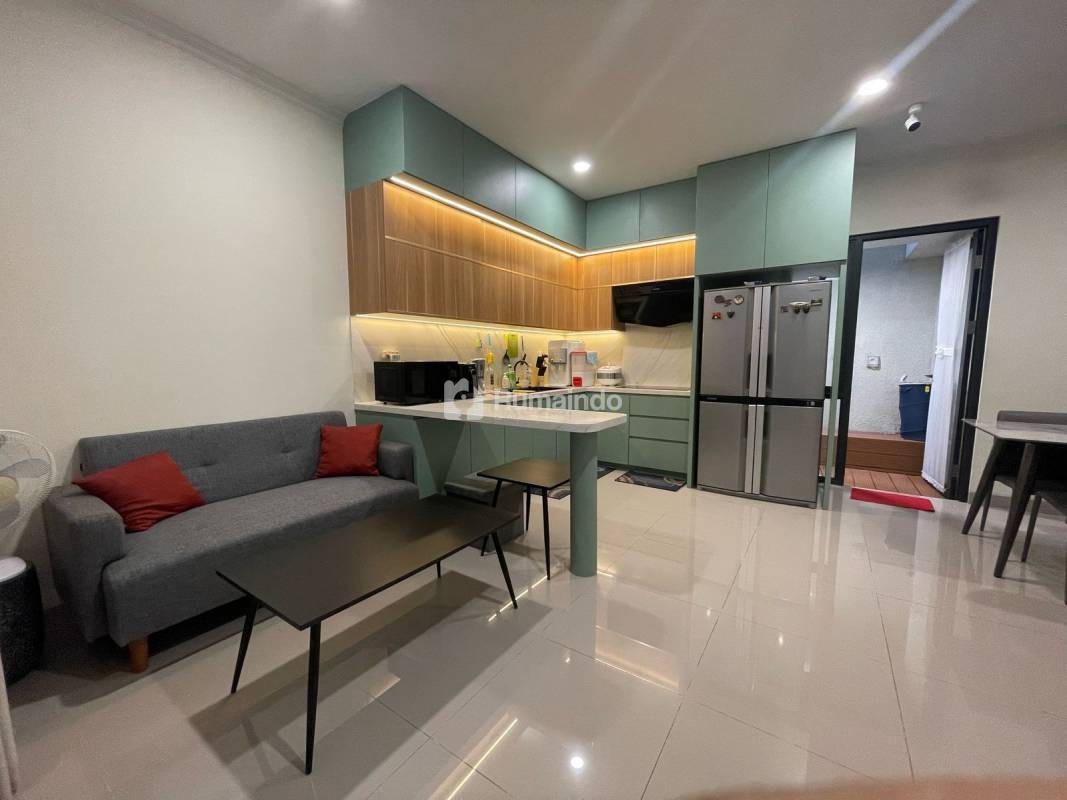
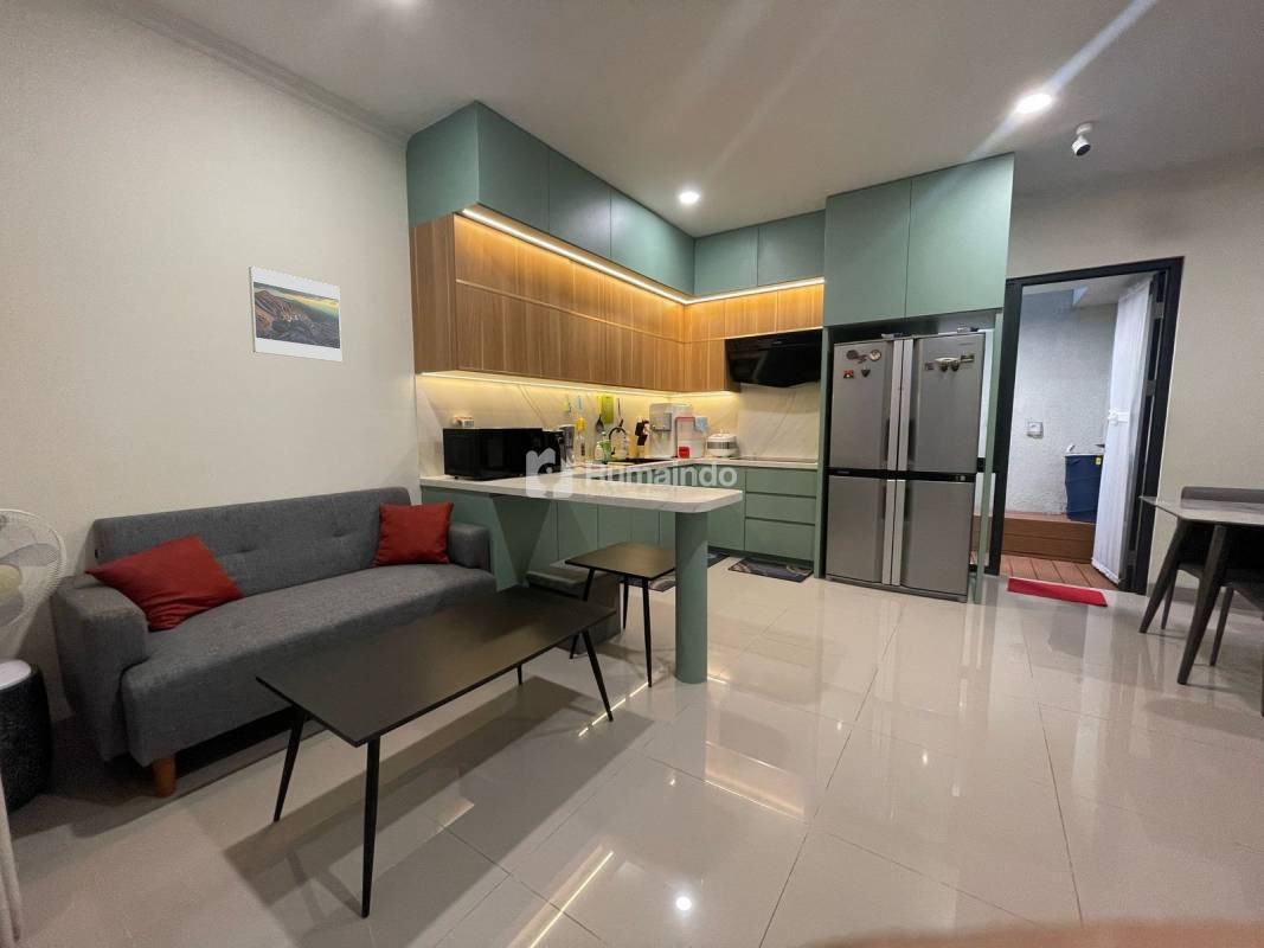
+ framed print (297, 318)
